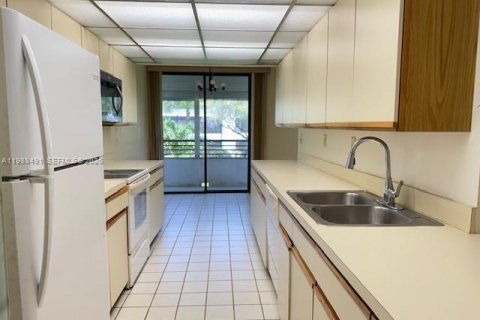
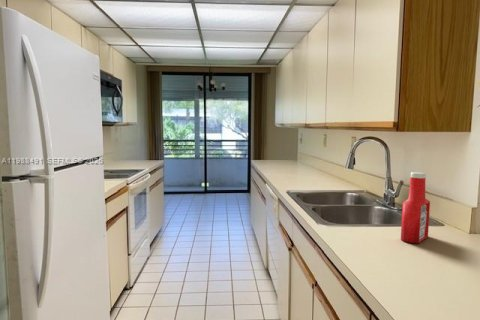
+ soap bottle (416, 205)
